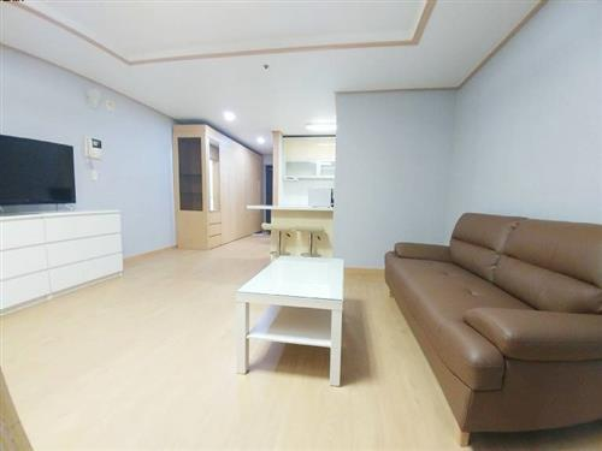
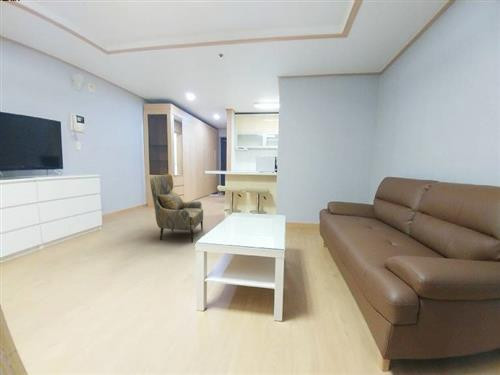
+ armchair (176, 205)
